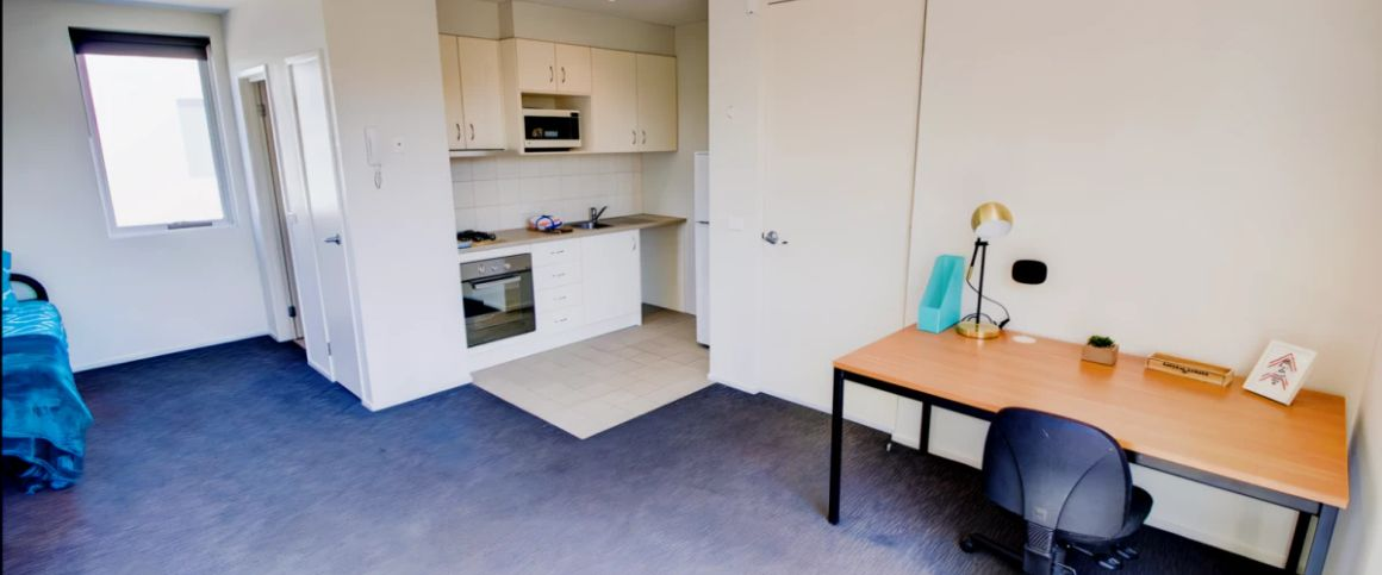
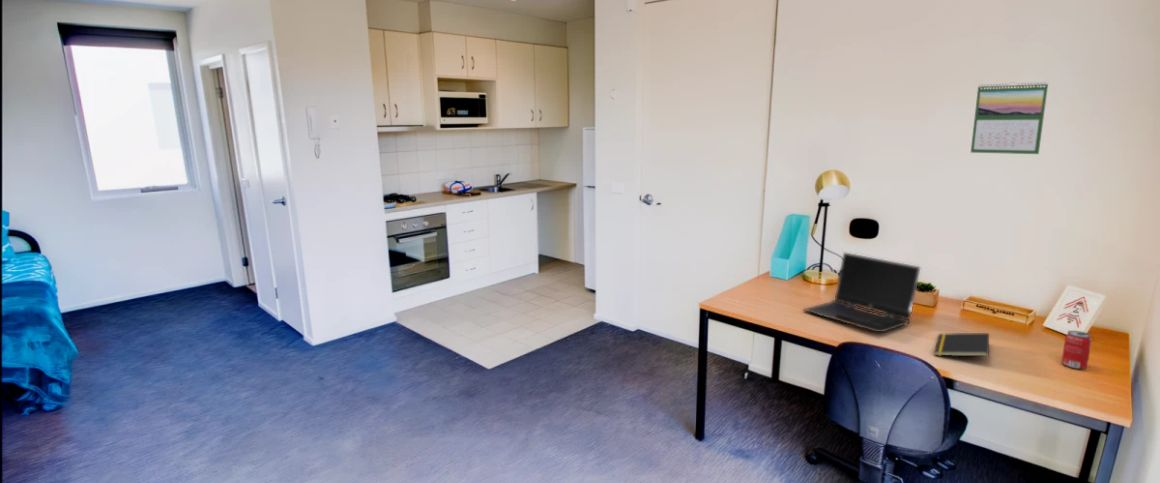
+ notepad (962, 344)
+ calendar (1008, 118)
+ beverage can (1076, 349)
+ laptop computer (859, 290)
